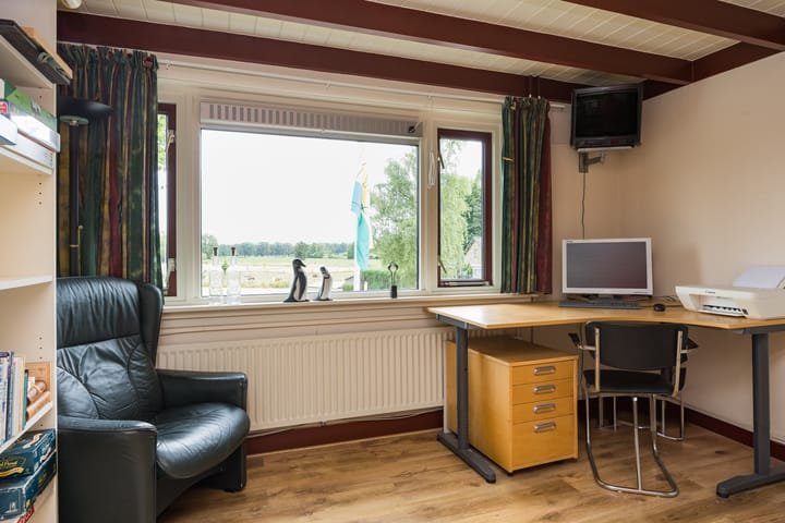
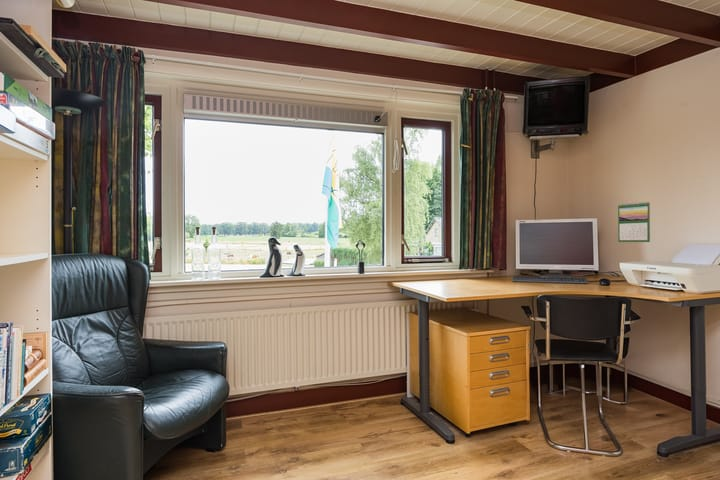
+ calendar (633, 222)
